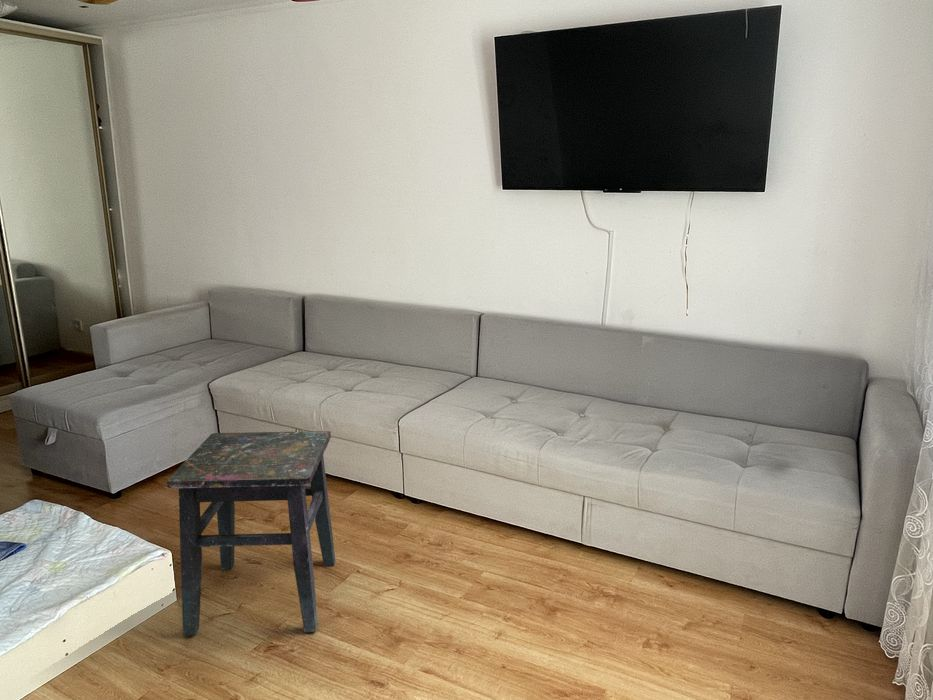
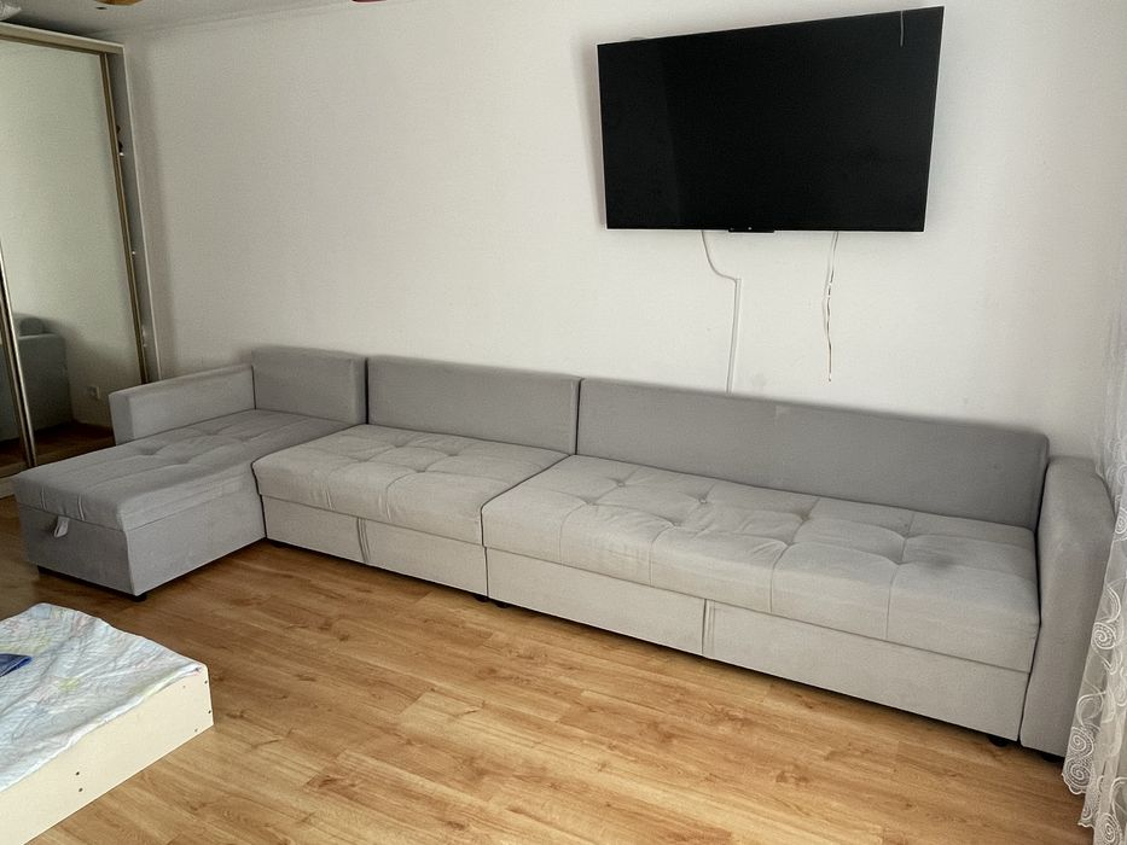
- side table (261, 534)
